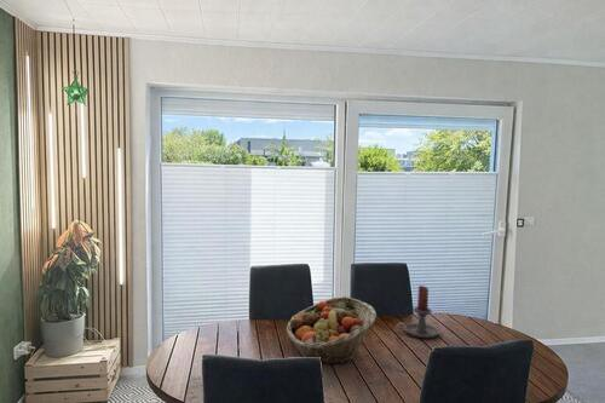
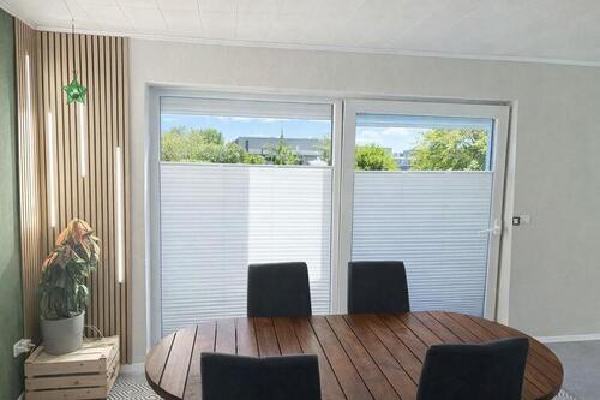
- candle holder (417, 310)
- fruit basket (329, 327)
